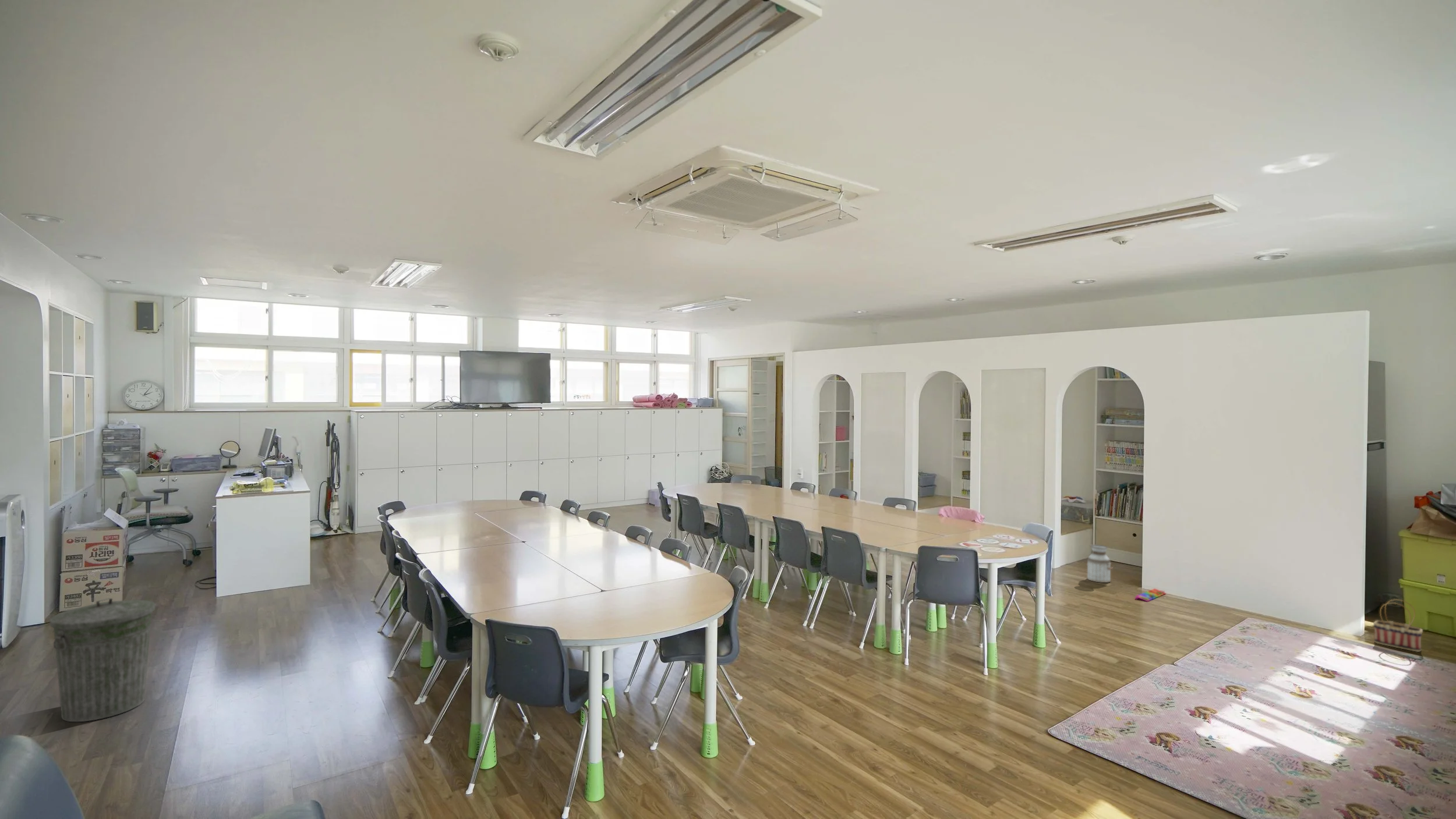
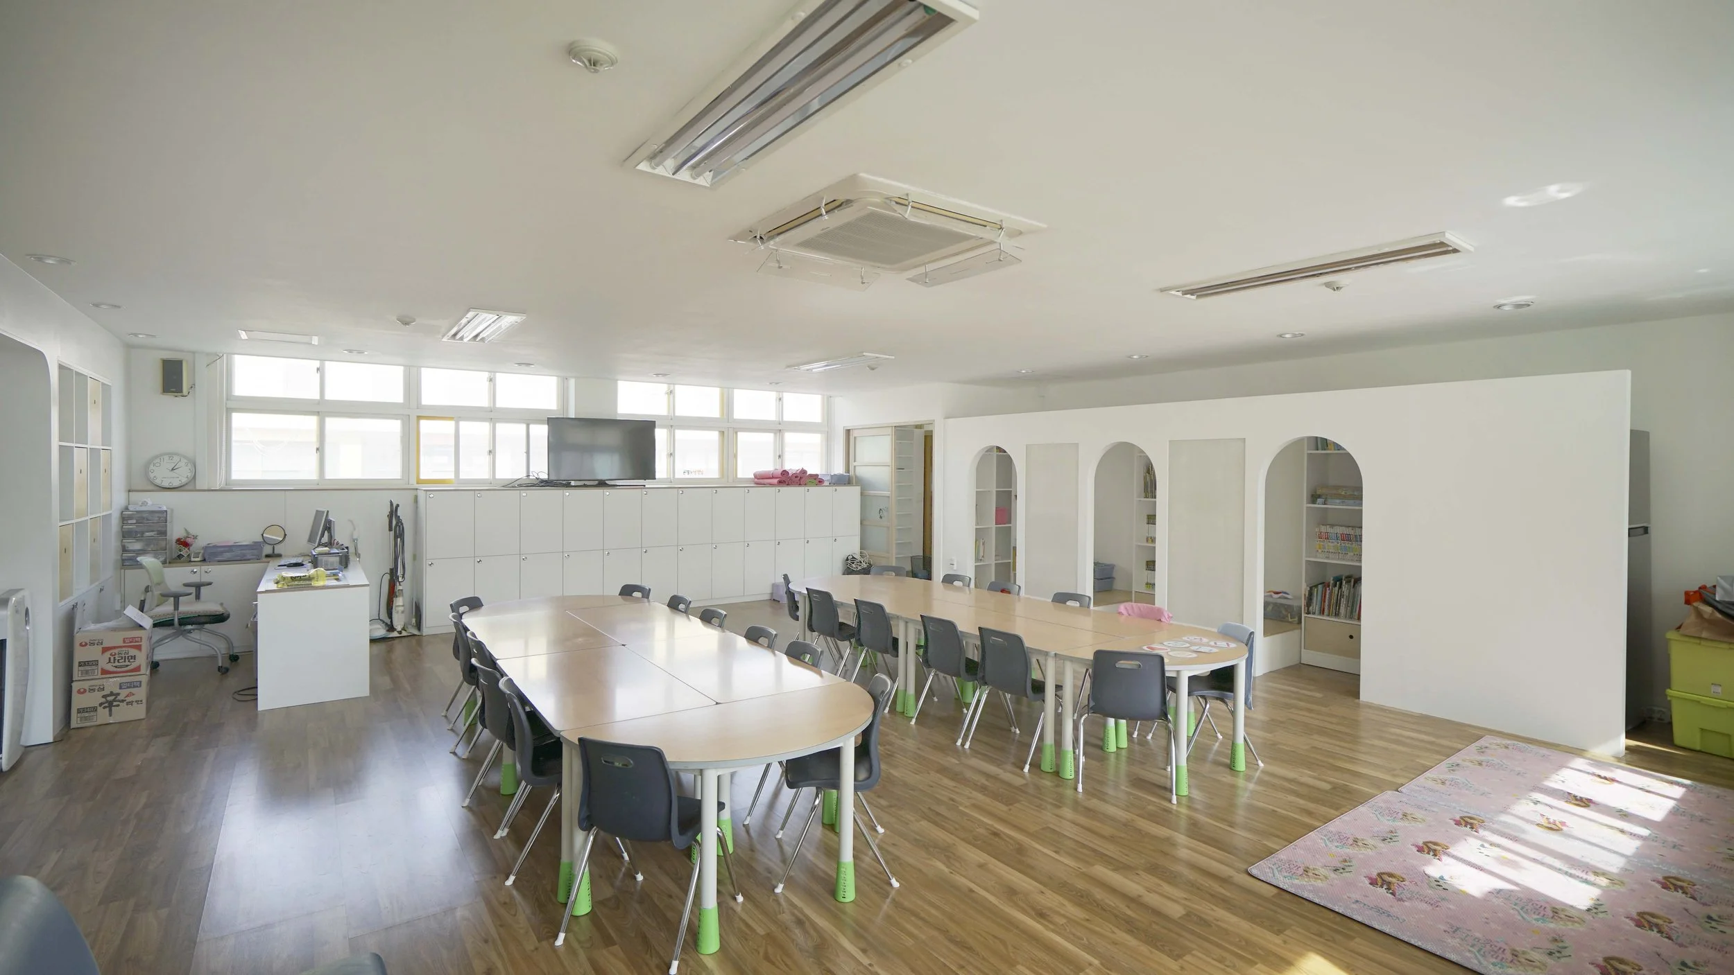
- basket (1398, 623)
- knob puzzle (1151, 594)
- planter (1098, 563)
- trash can (104, 653)
